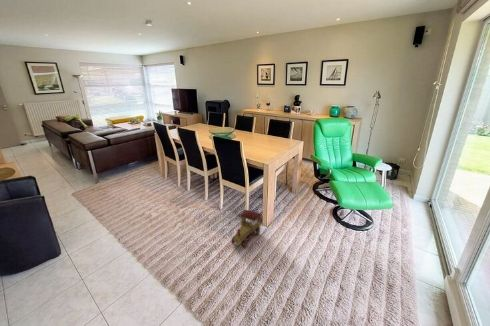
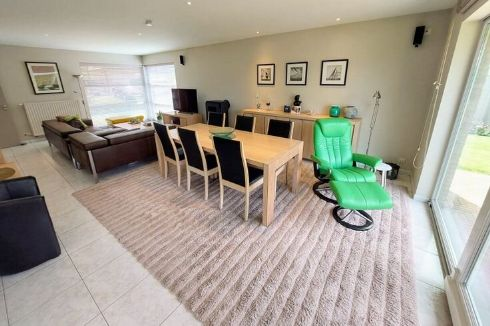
- toy train (245, 228)
